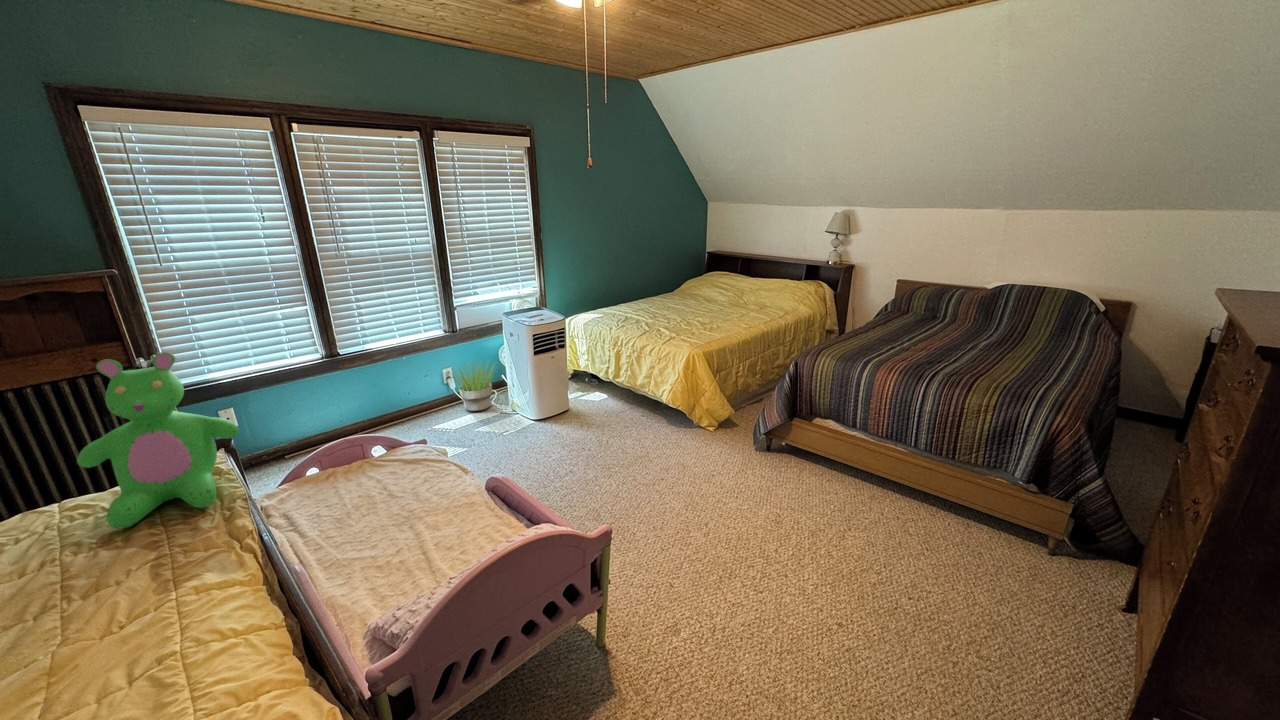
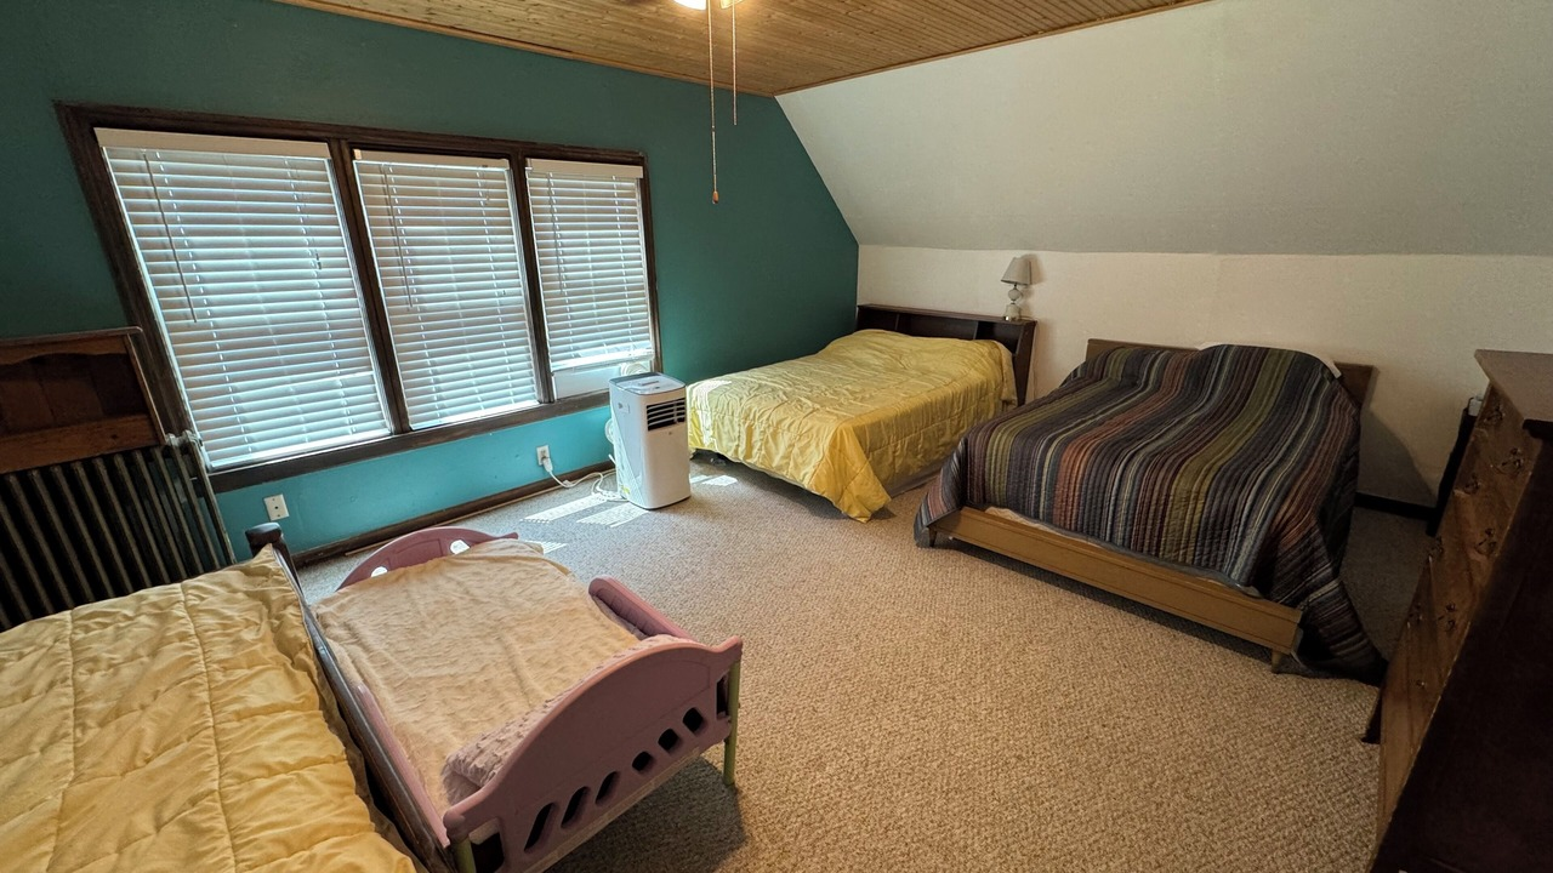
- teddy bear (152, 433)
- potted plant (475, 387)
